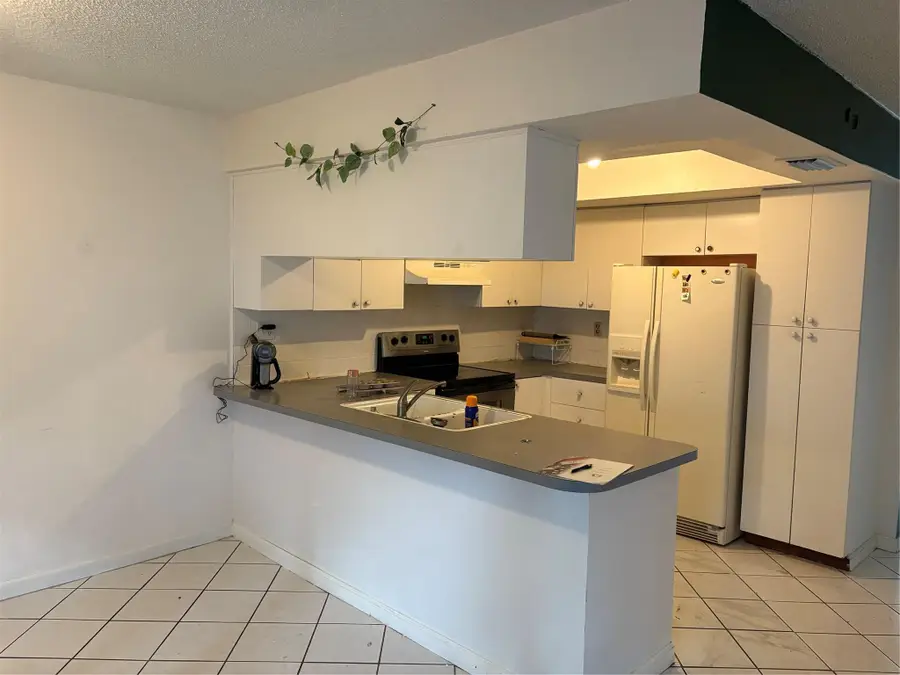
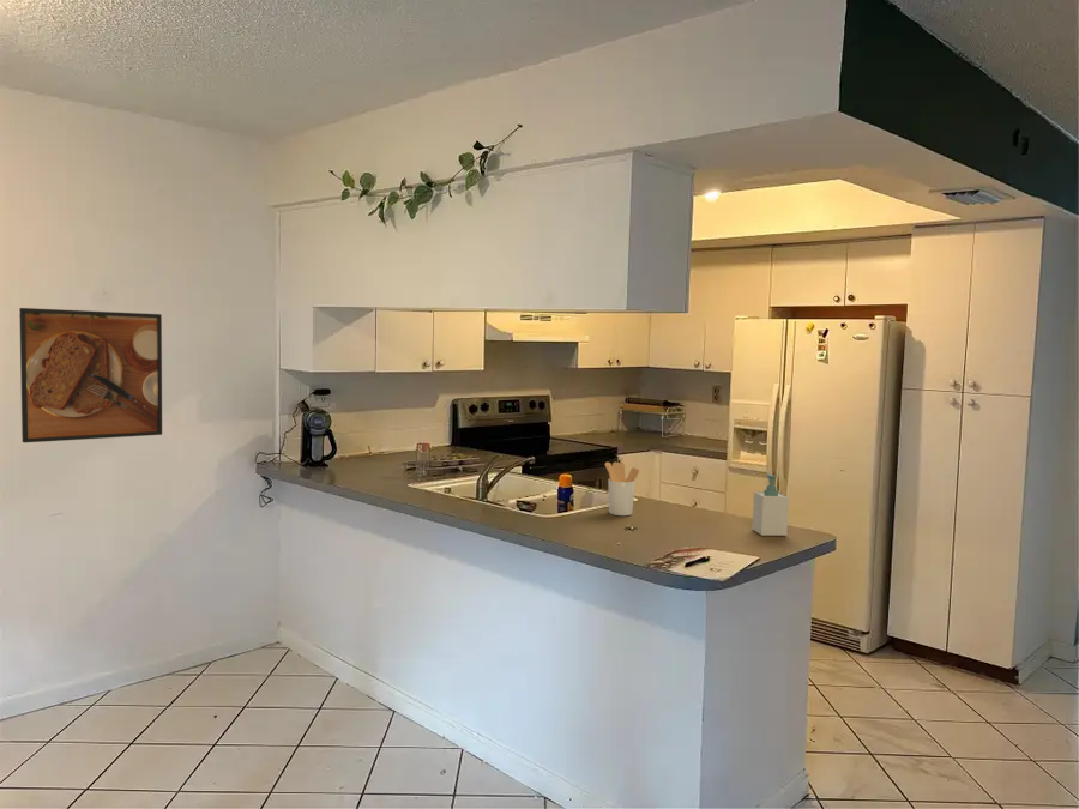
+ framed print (95, 375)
+ utensil holder (619, 487)
+ soap bottle (770, 503)
